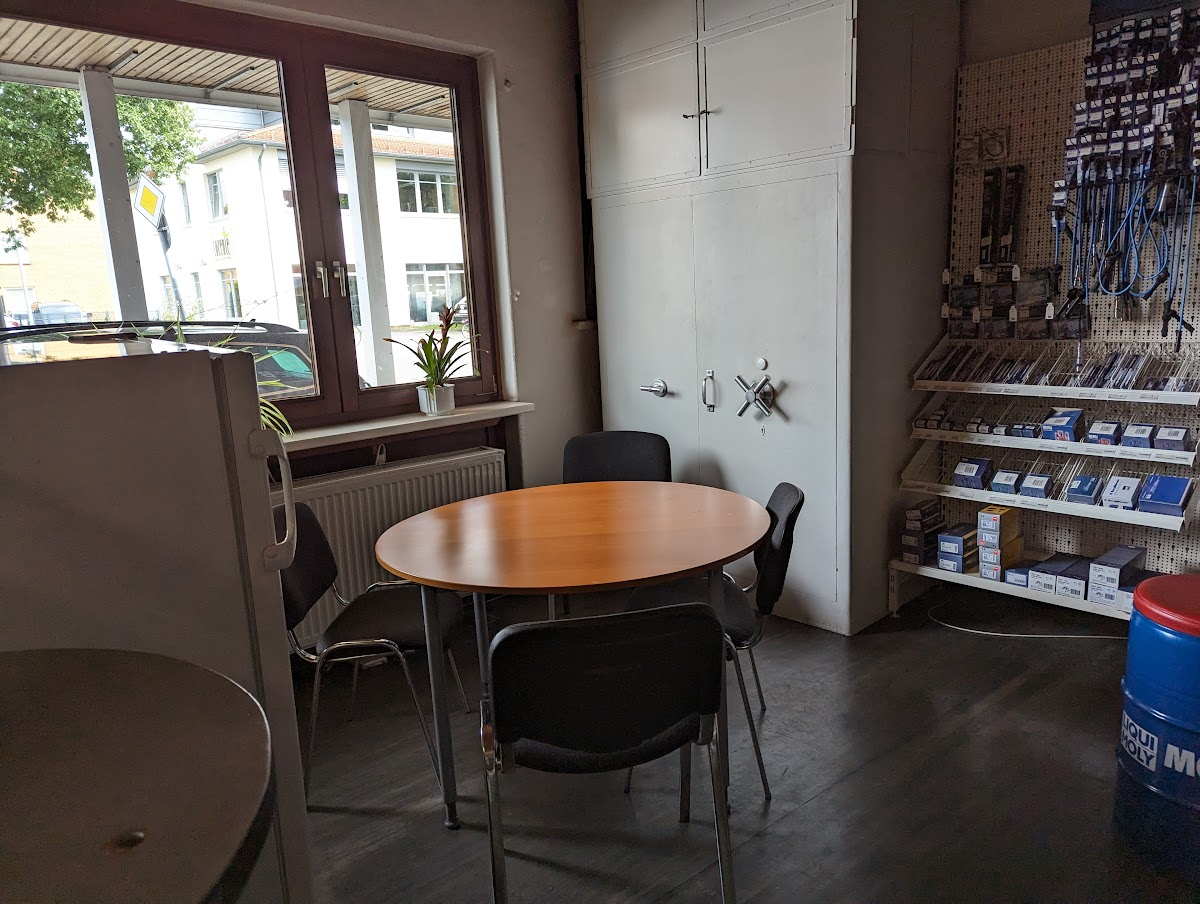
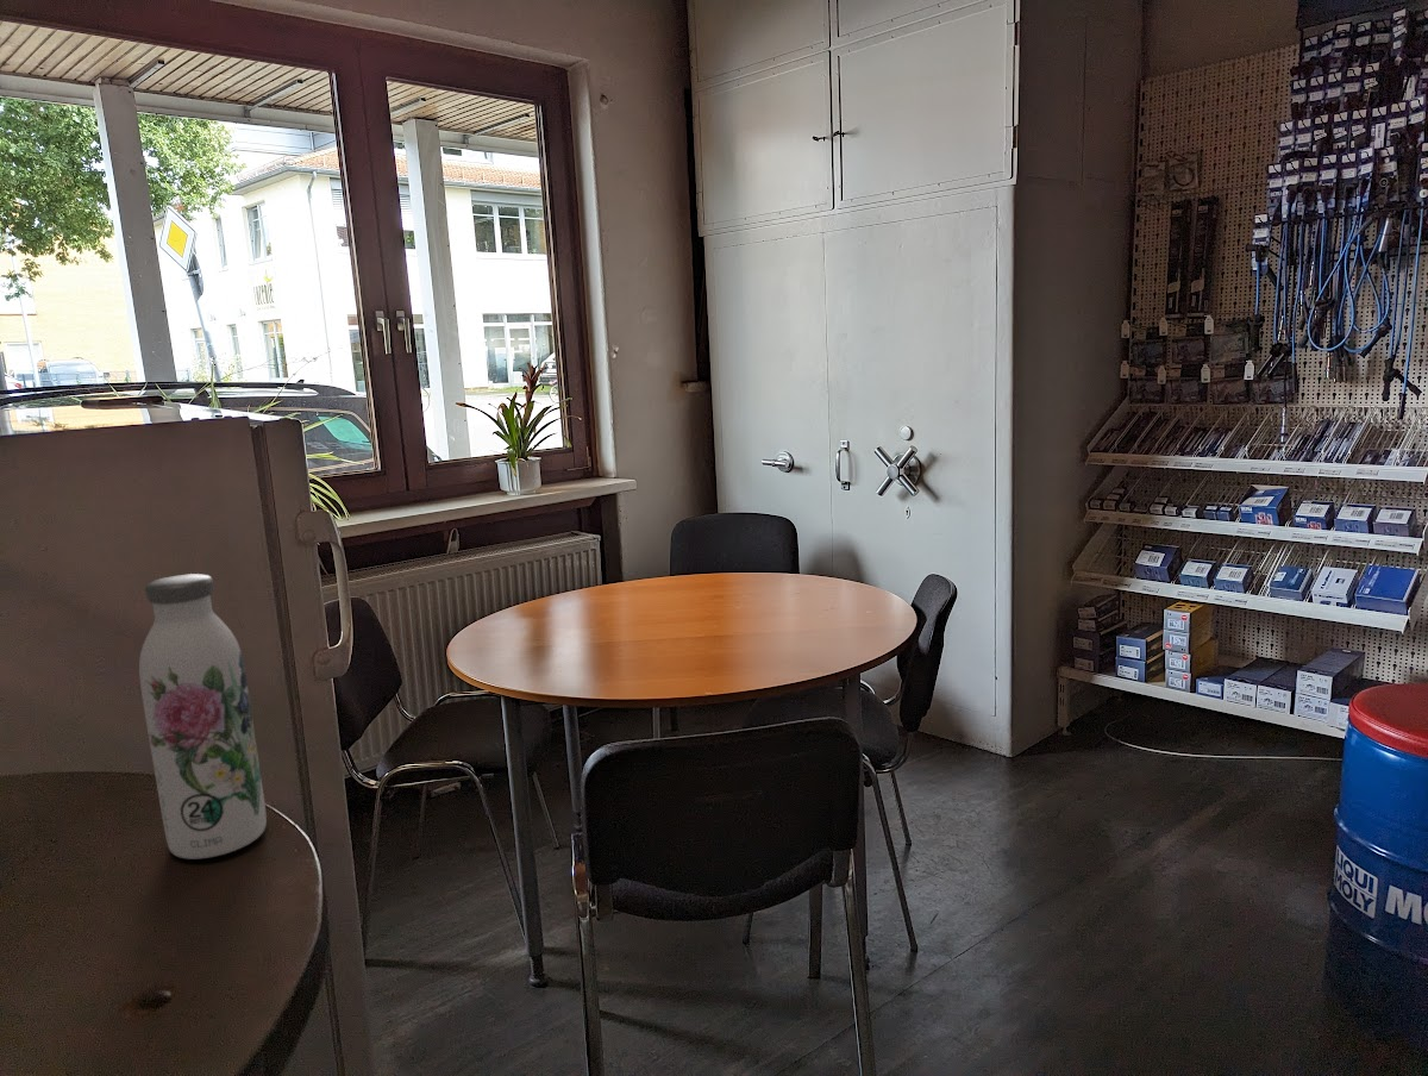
+ water bottle (199, 711)
